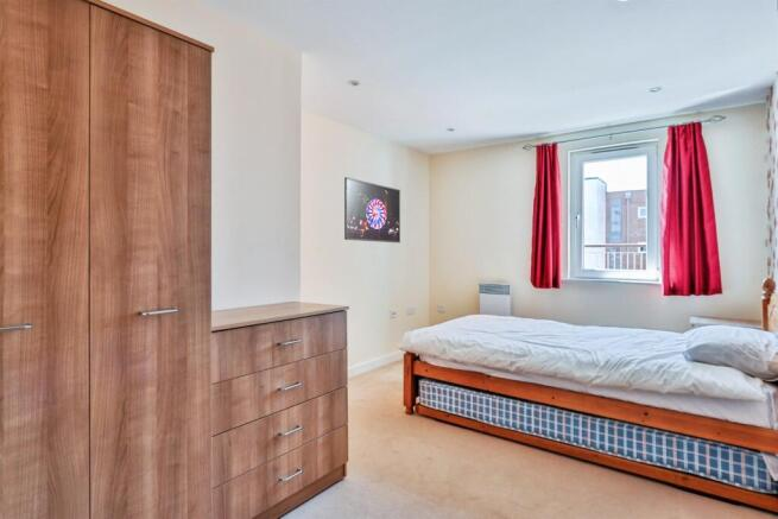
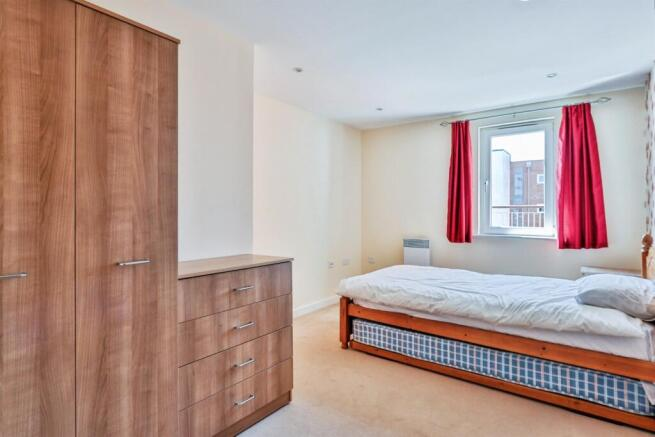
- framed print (374, 213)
